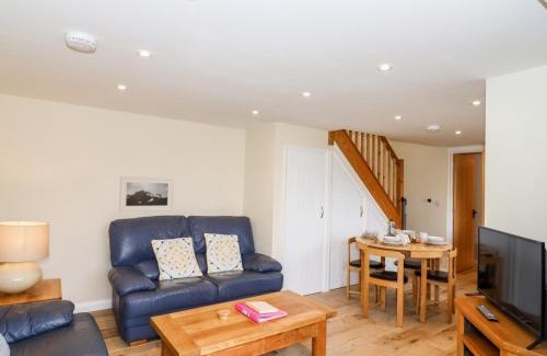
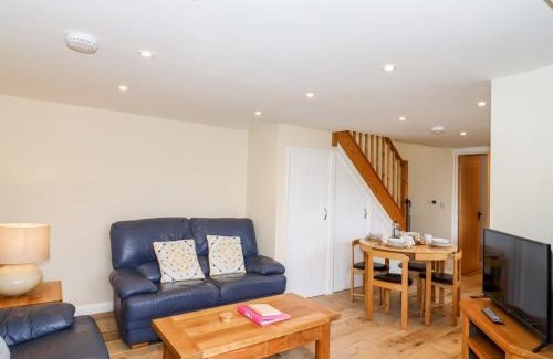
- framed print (147, 194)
